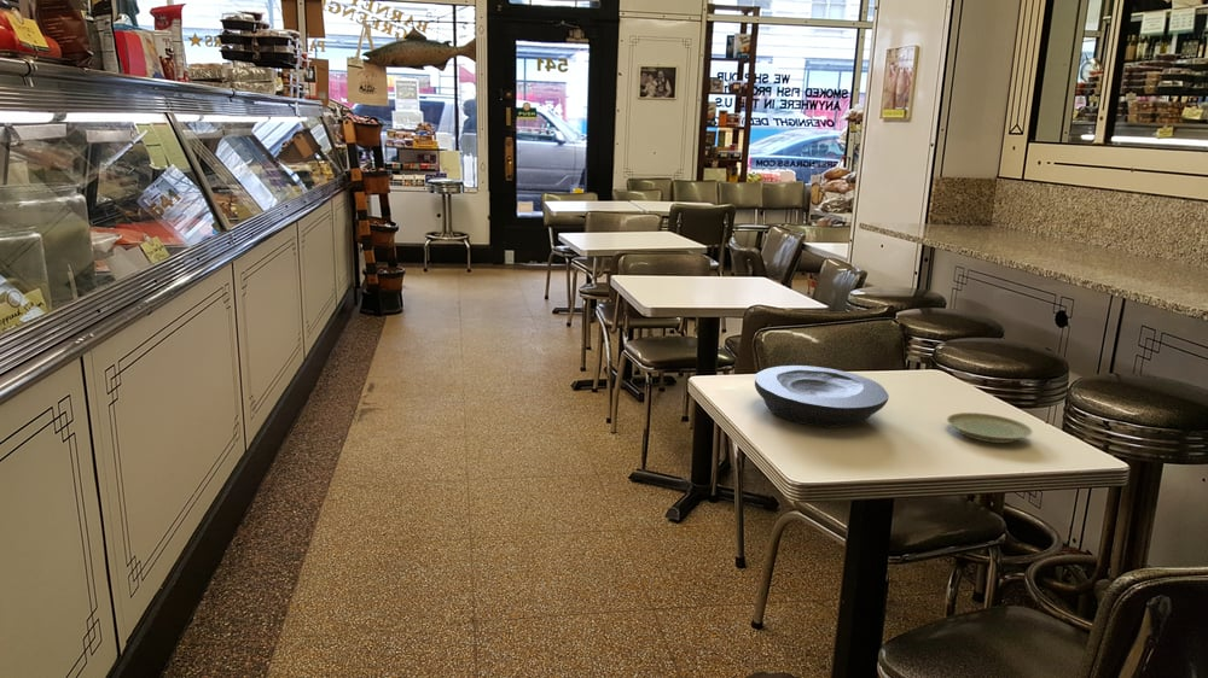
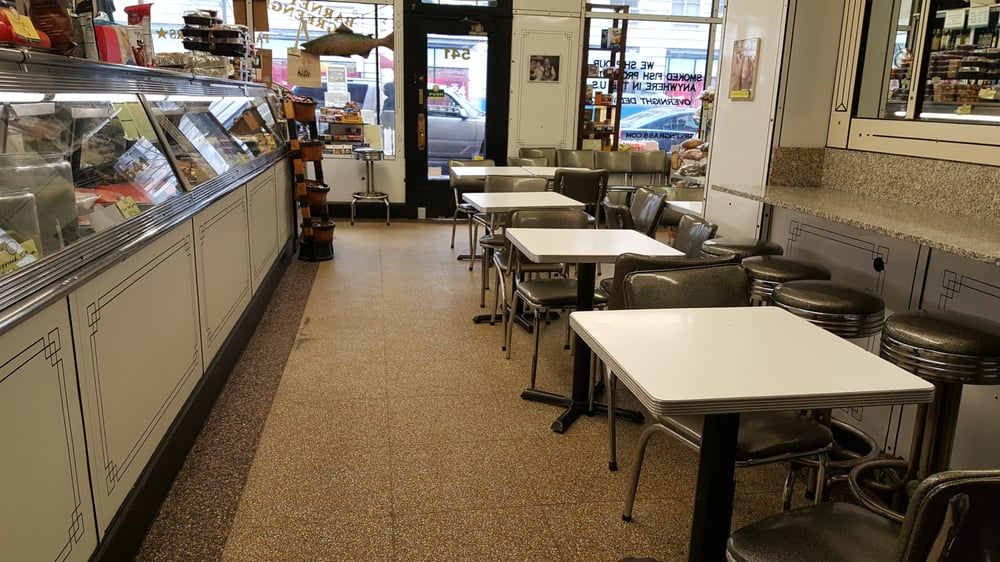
- plate (819, 397)
- plate (988, 428)
